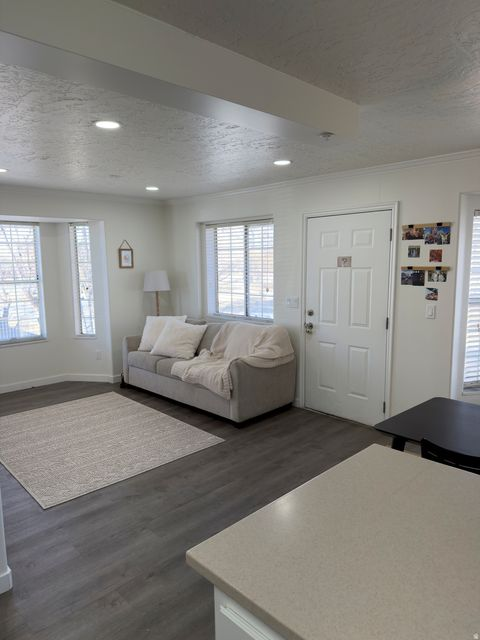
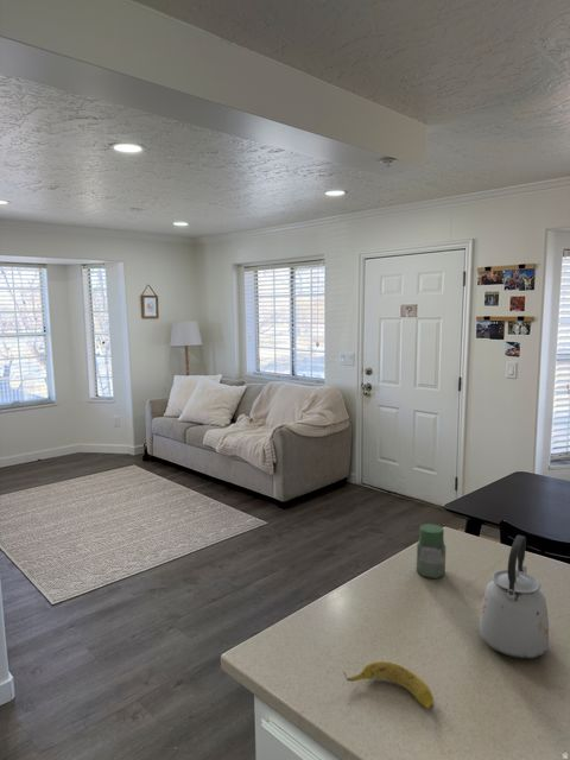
+ banana (392, 680)
+ jar (431, 550)
+ kettle (517, 587)
